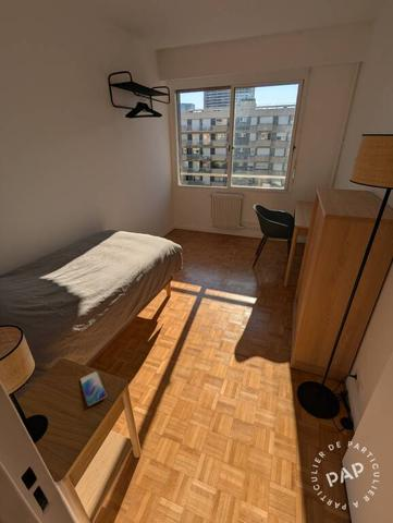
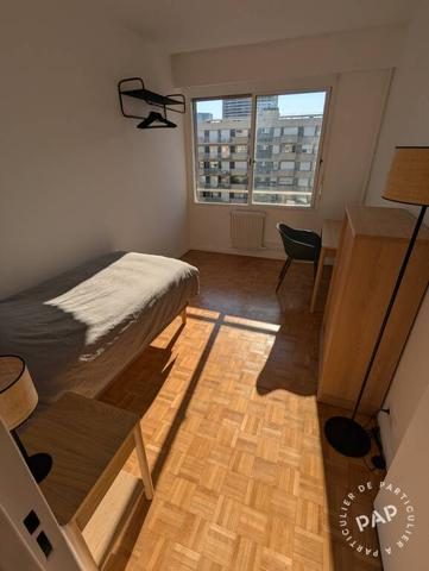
- smartphone (93, 387)
